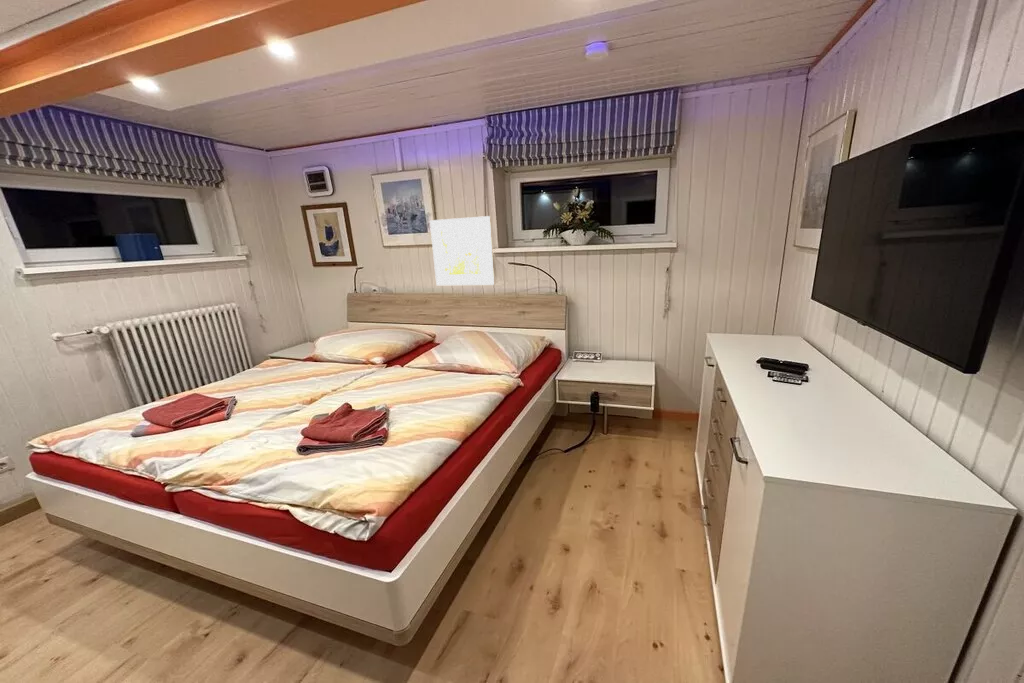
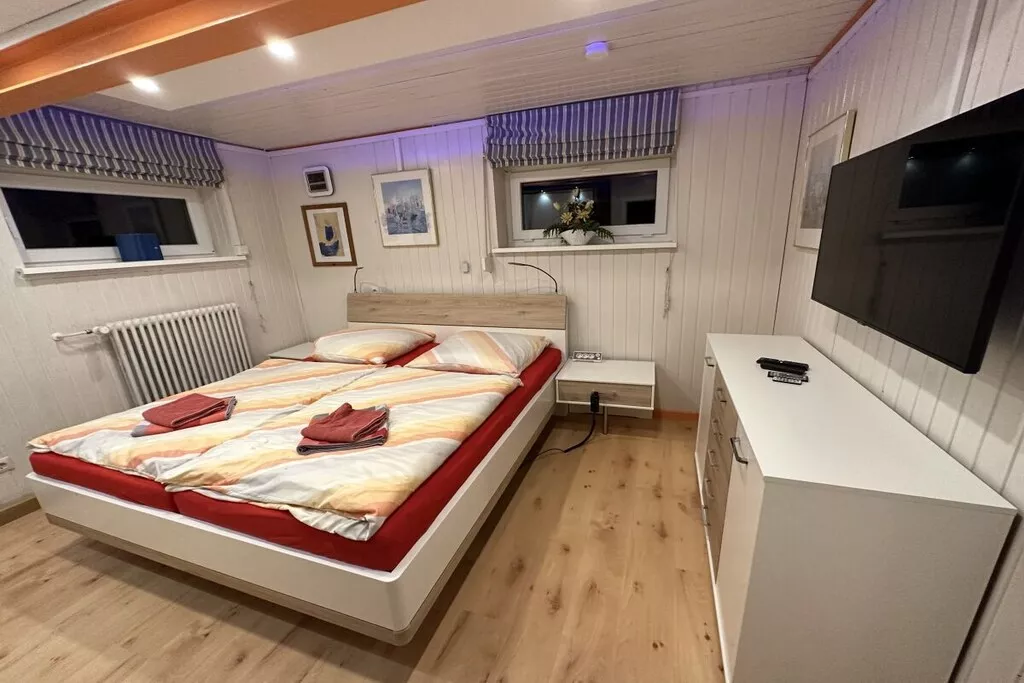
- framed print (462, 252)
